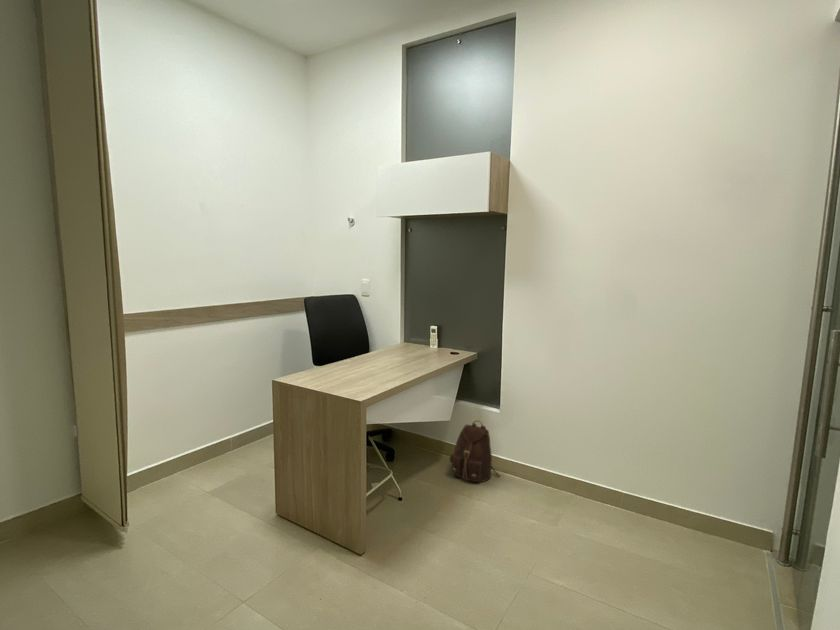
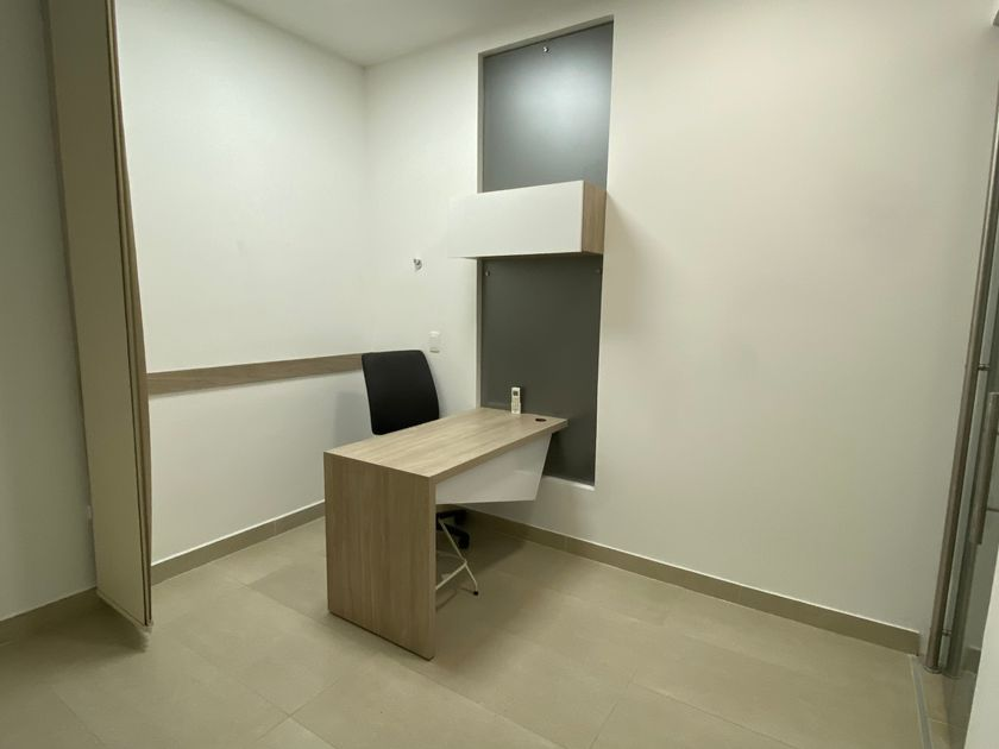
- backpack (473, 448)
